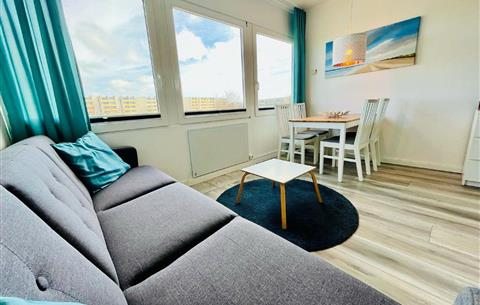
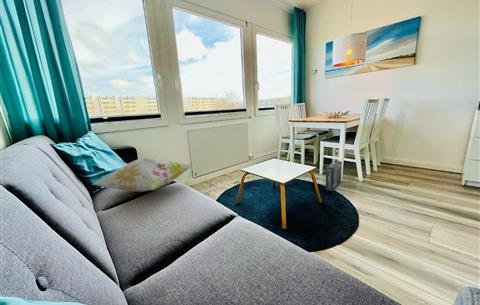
+ box (333, 175)
+ decorative pillow (146, 174)
